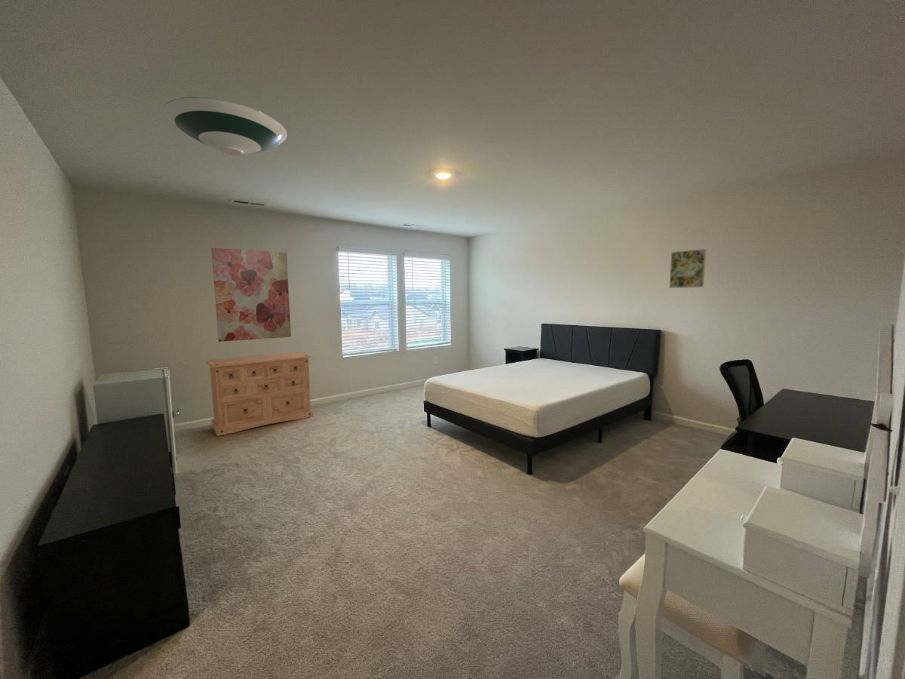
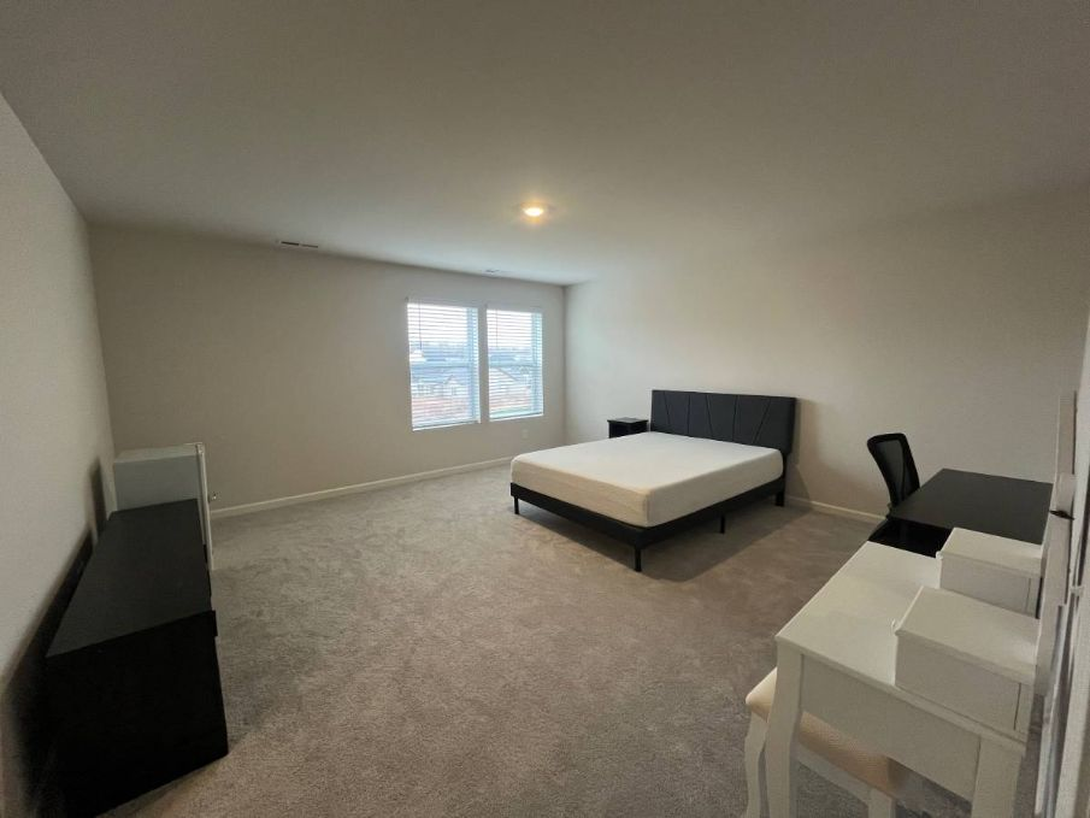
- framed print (687, 269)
- wall art (253, 295)
- dresser (262, 389)
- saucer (230, 138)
